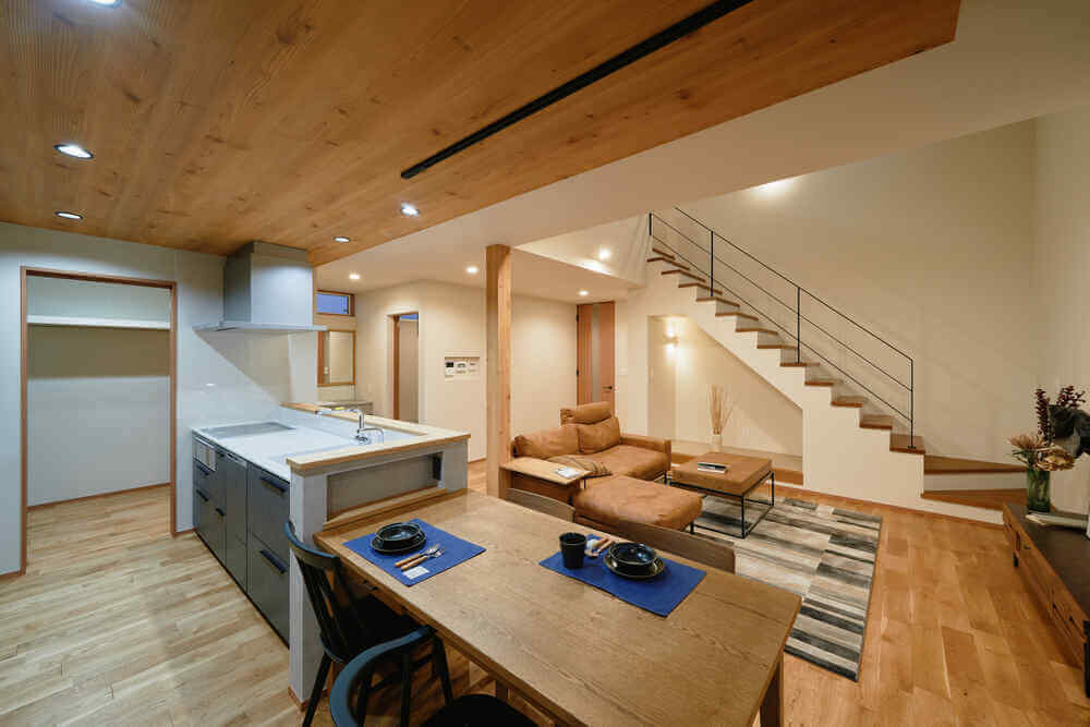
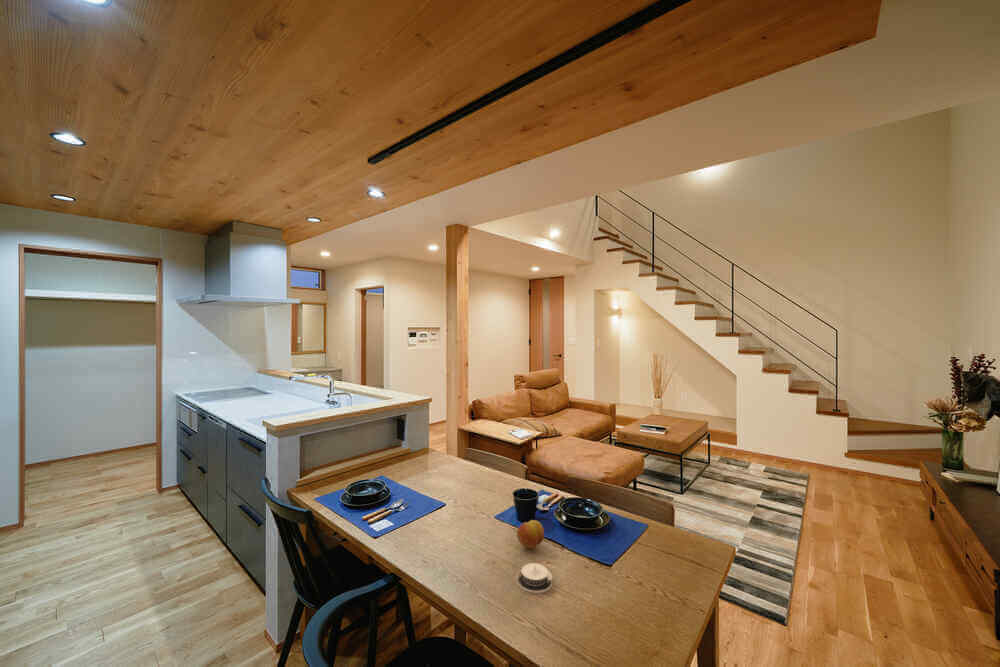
+ architectural model (534, 572)
+ fruit (530, 534)
